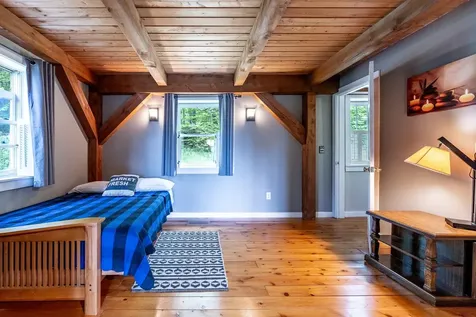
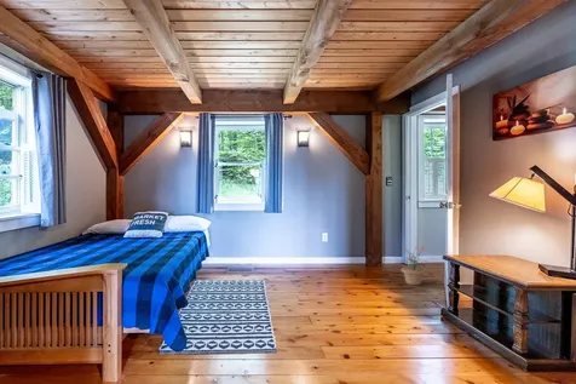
+ potted plant (414, 264)
